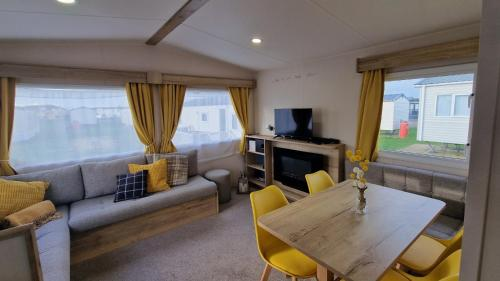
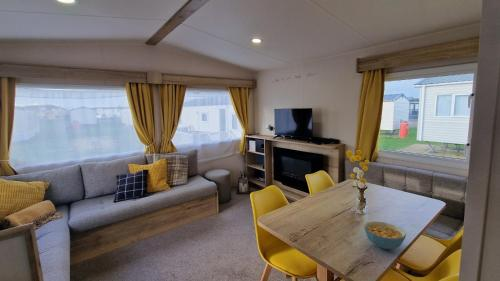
+ cereal bowl (383, 237)
